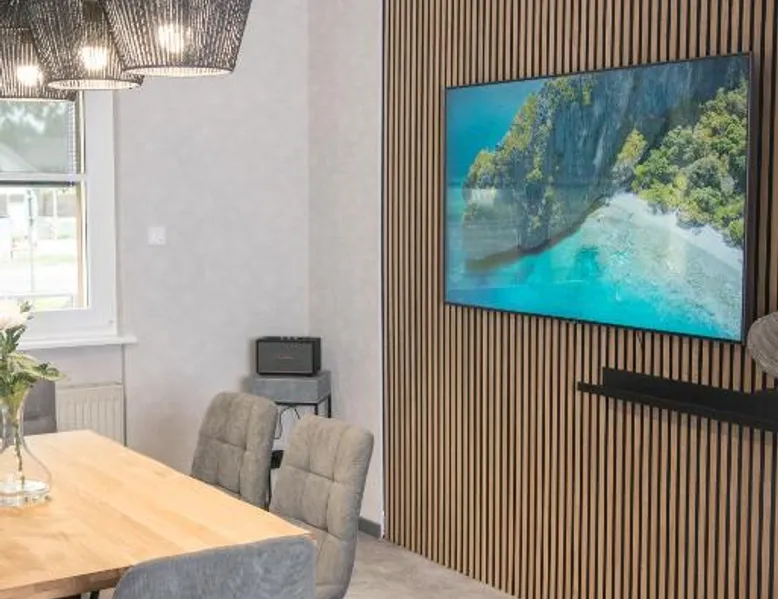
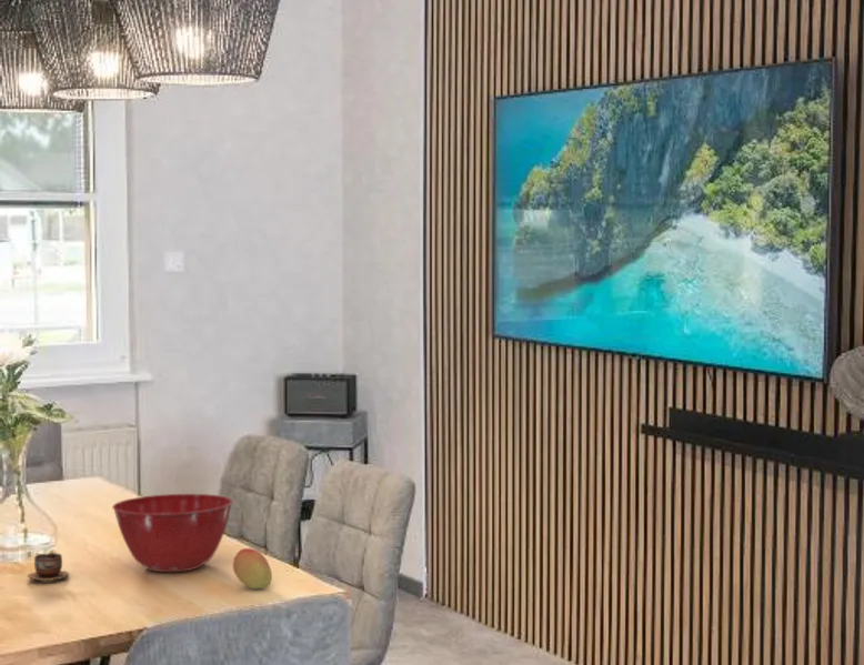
+ fruit (252, 567)
+ mixing bowl (173, 534)
+ cup (49, 566)
